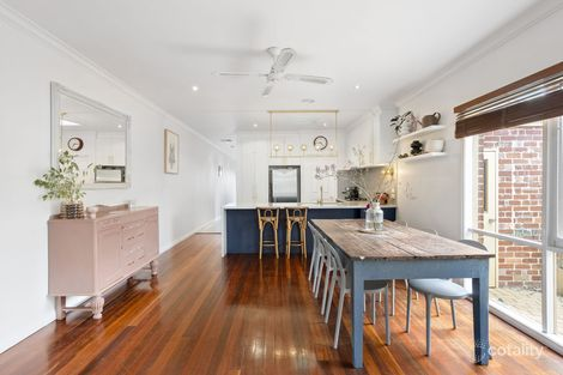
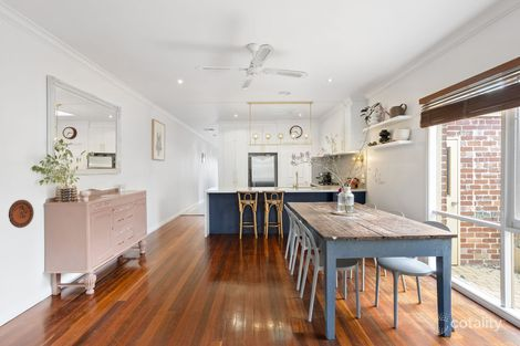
+ decorative plate (21, 213)
